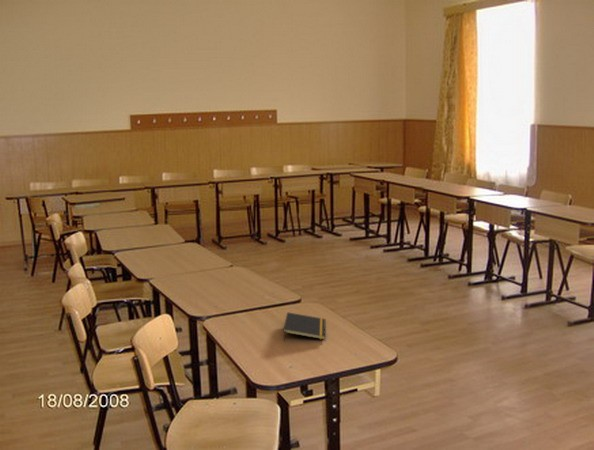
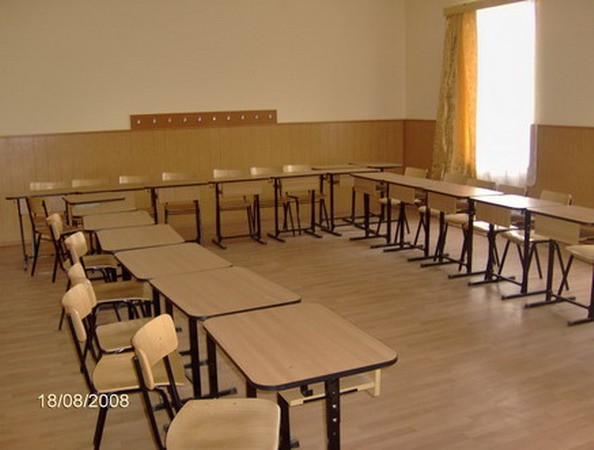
- notepad (305, 325)
